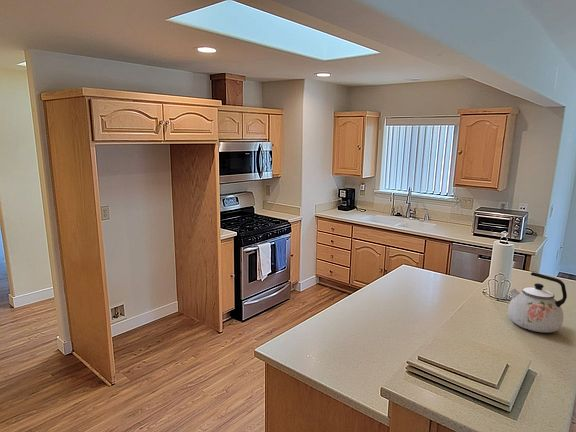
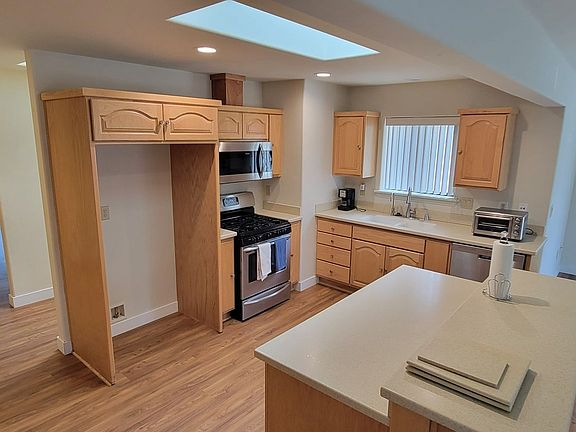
- kettle (536, 300)
